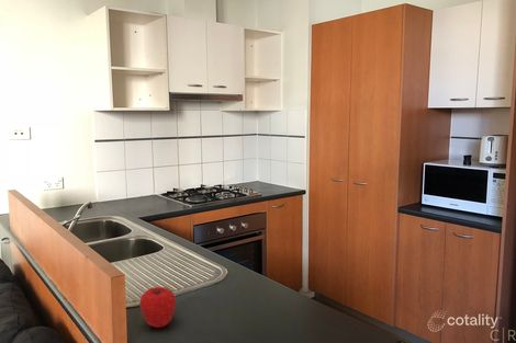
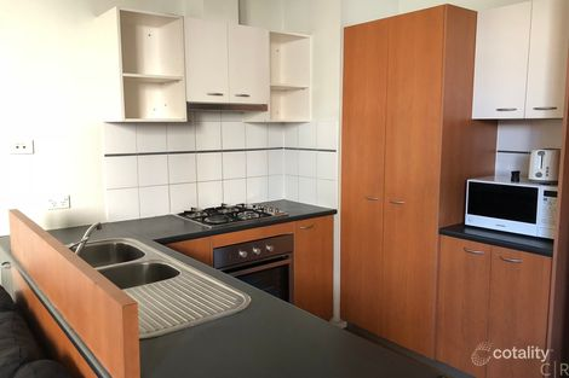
- apple (157, 306)
